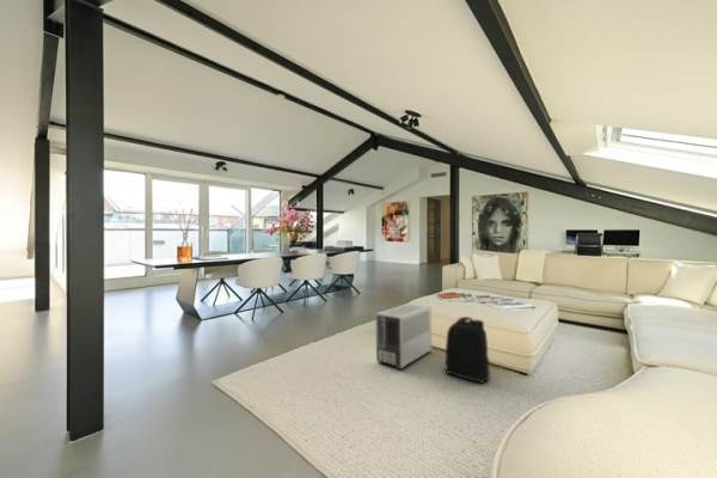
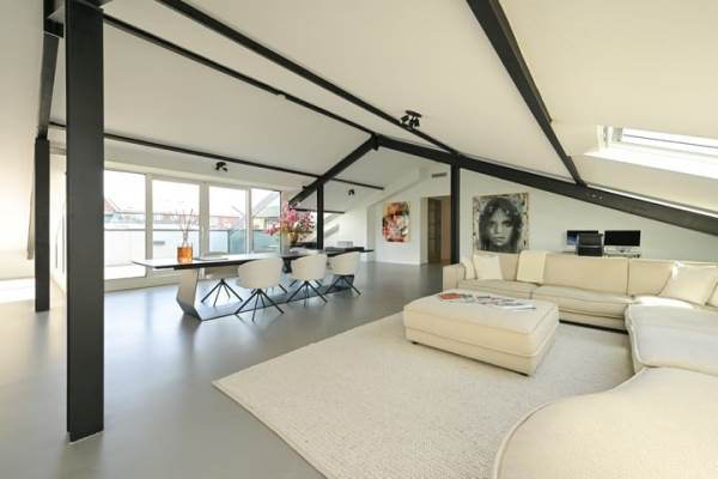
- backpack (467, 344)
- air purifier (405, 333)
